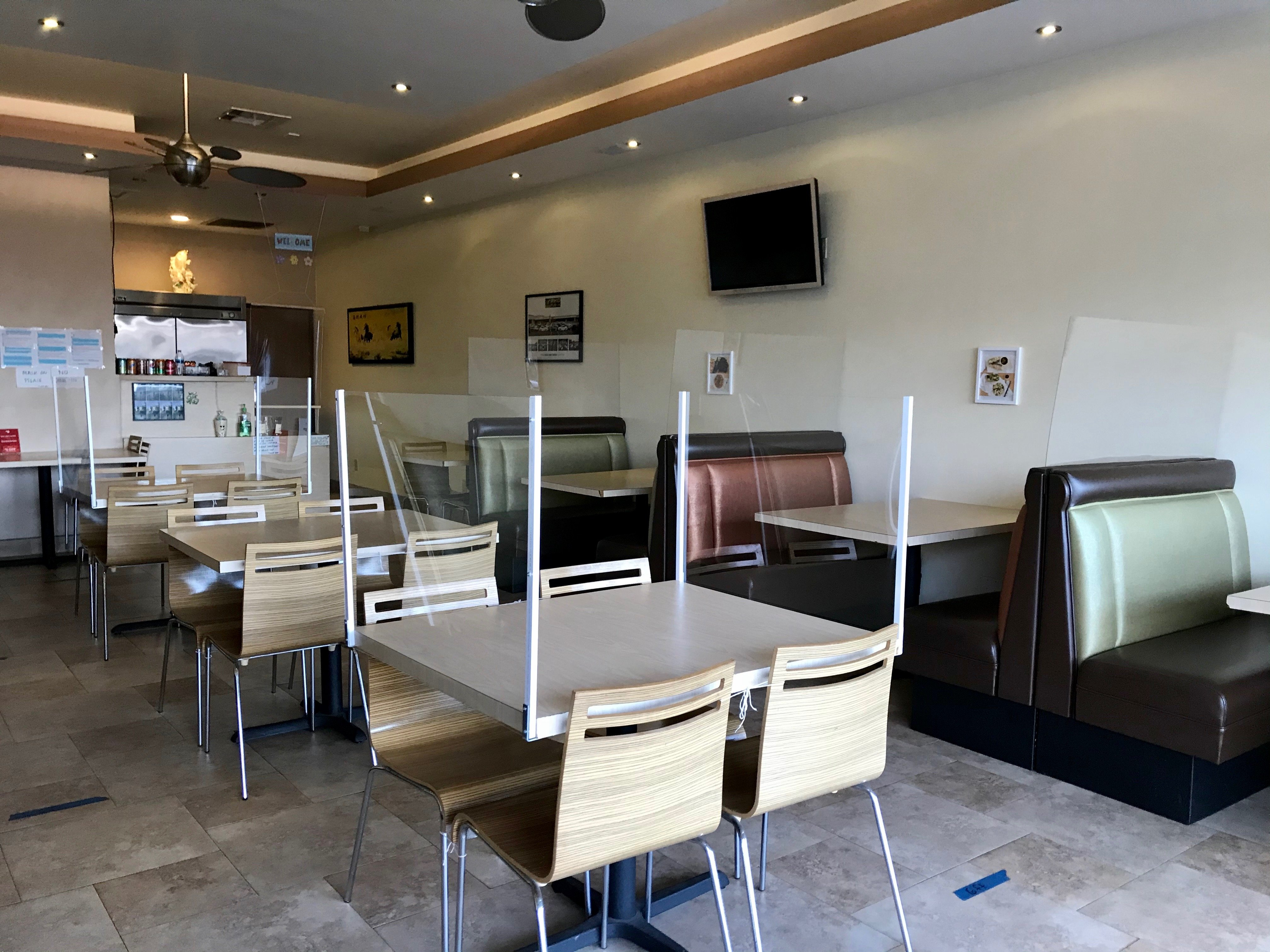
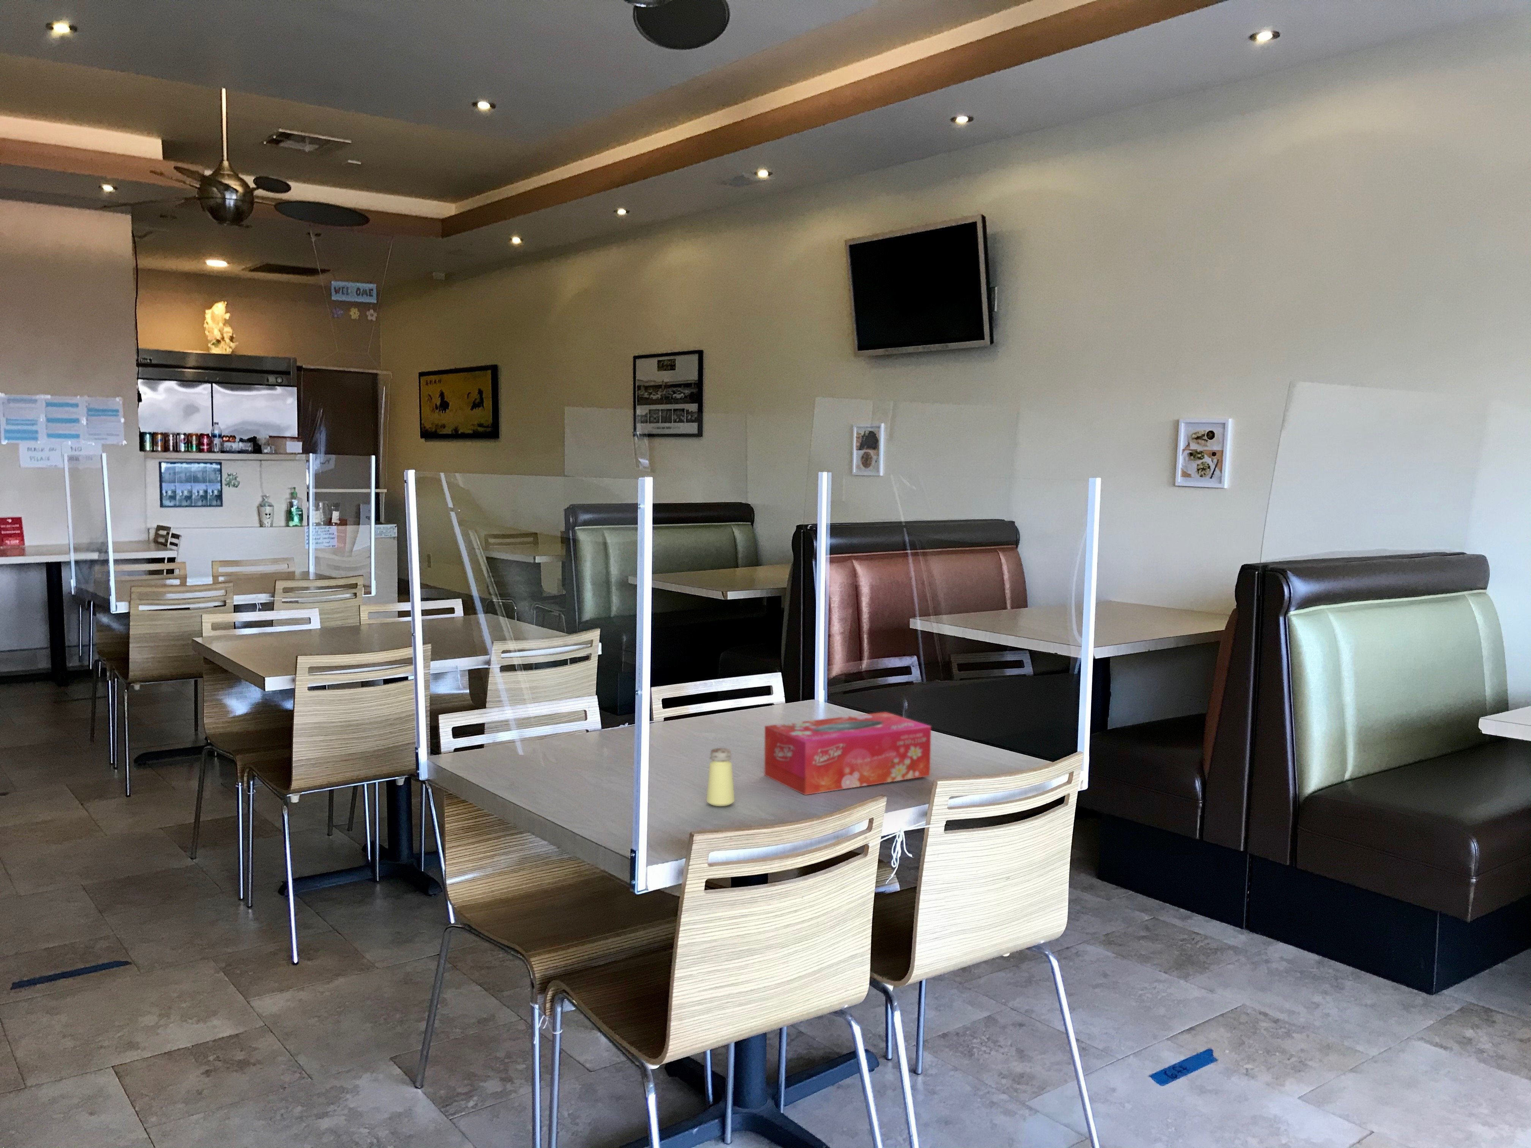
+ tissue box (847, 751)
+ saltshaker (721, 775)
